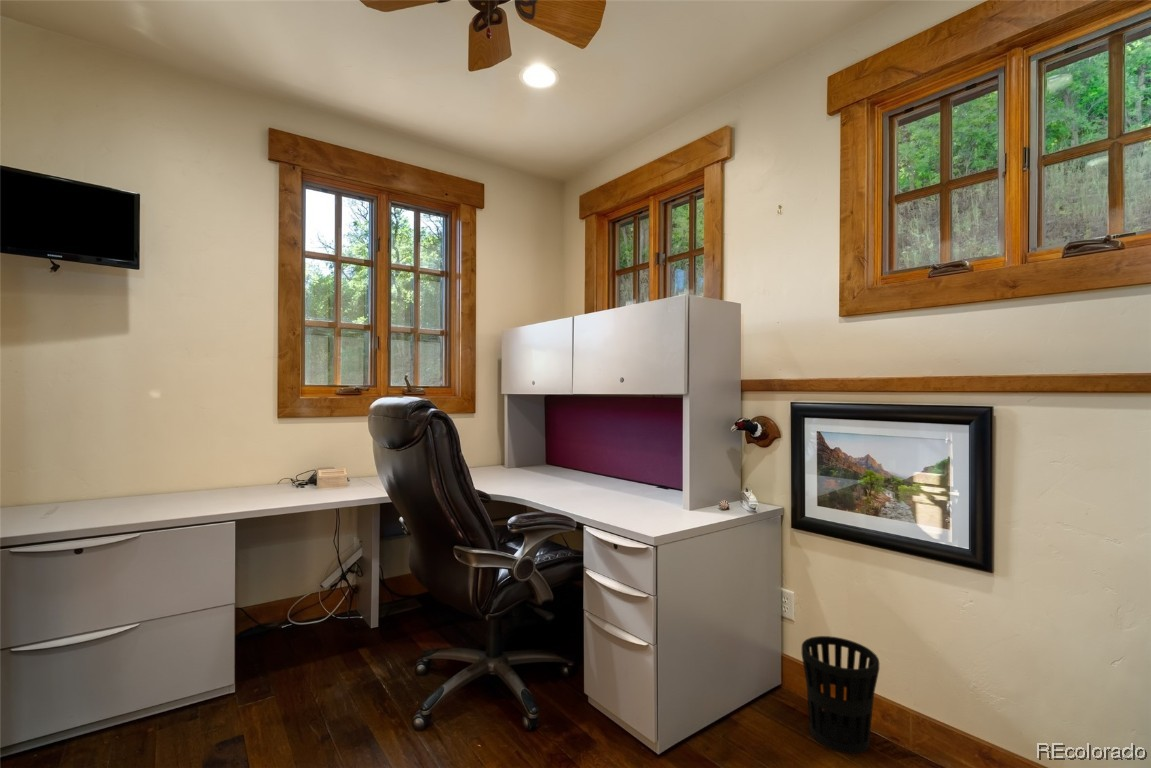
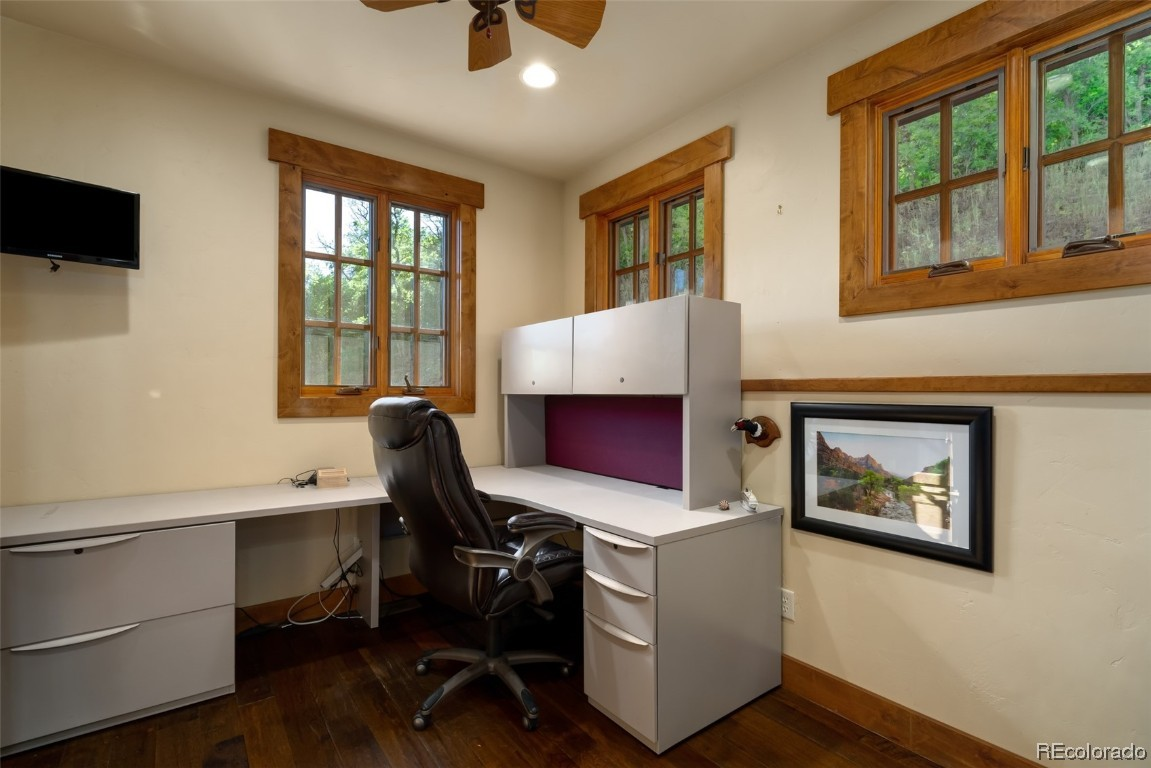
- wastebasket (839, 693)
